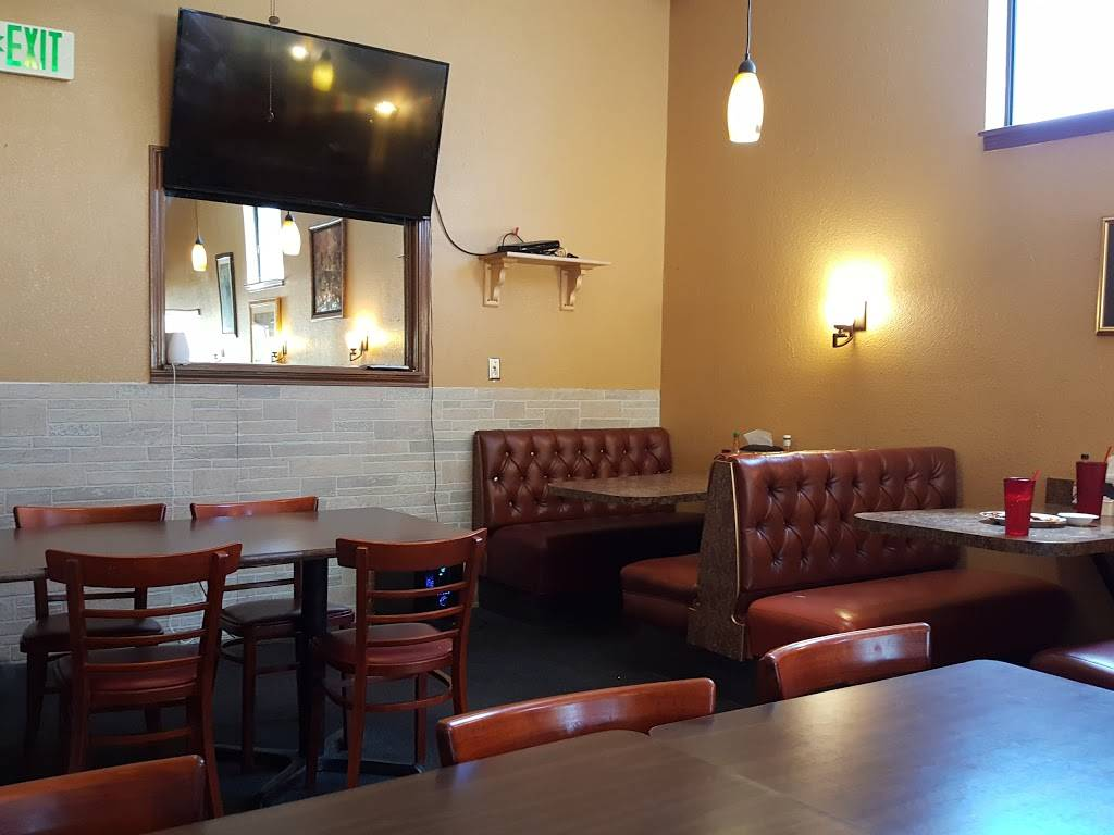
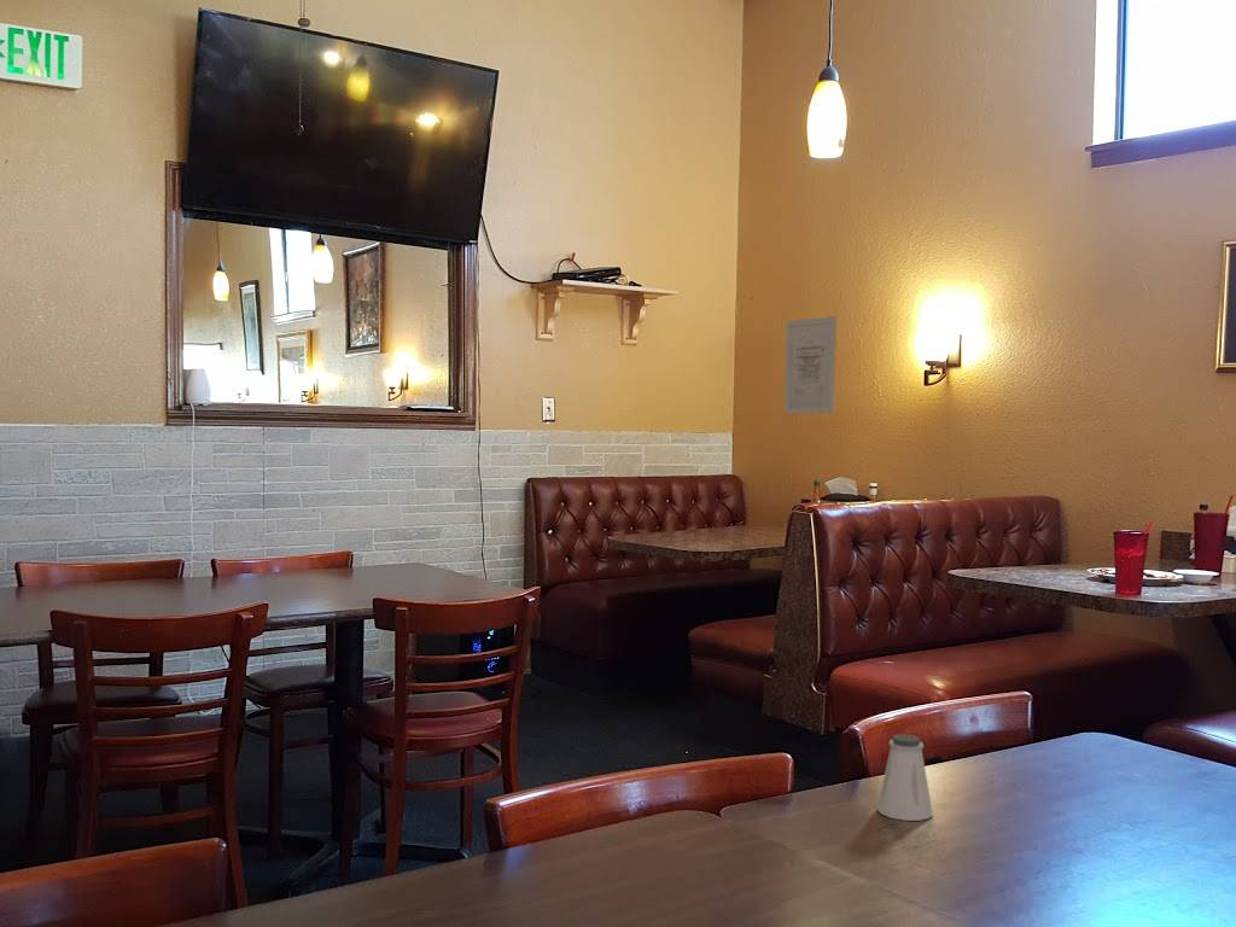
+ wall art (809, 366)
+ saltshaker (905, 774)
